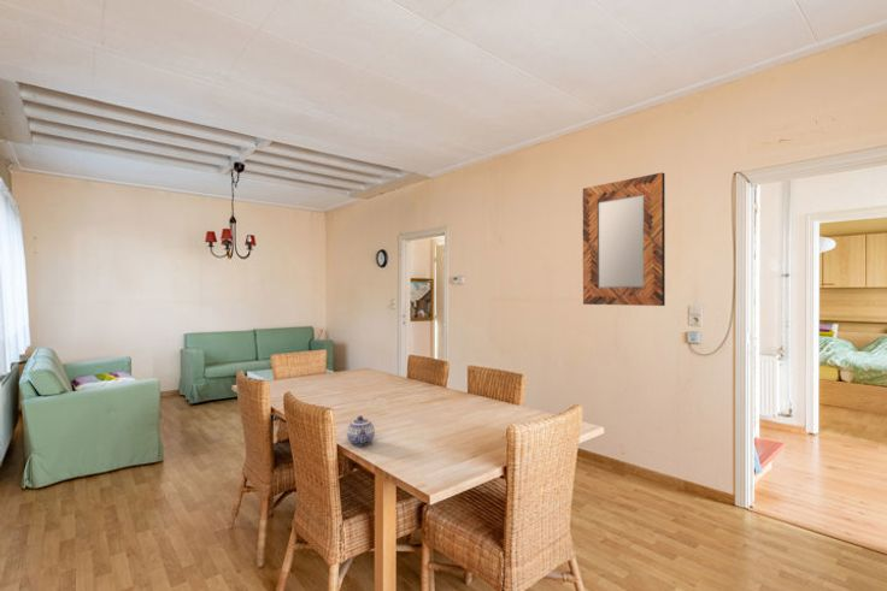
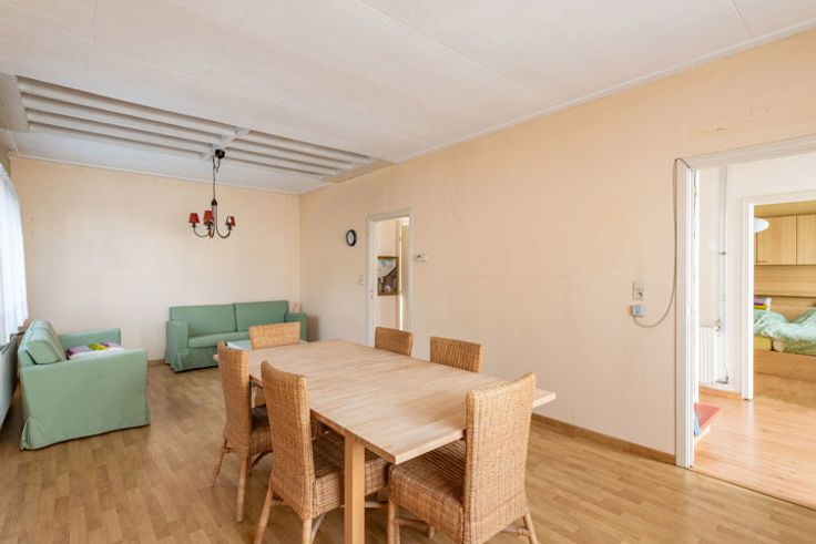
- teapot (360, 429)
- home mirror (621, 243)
